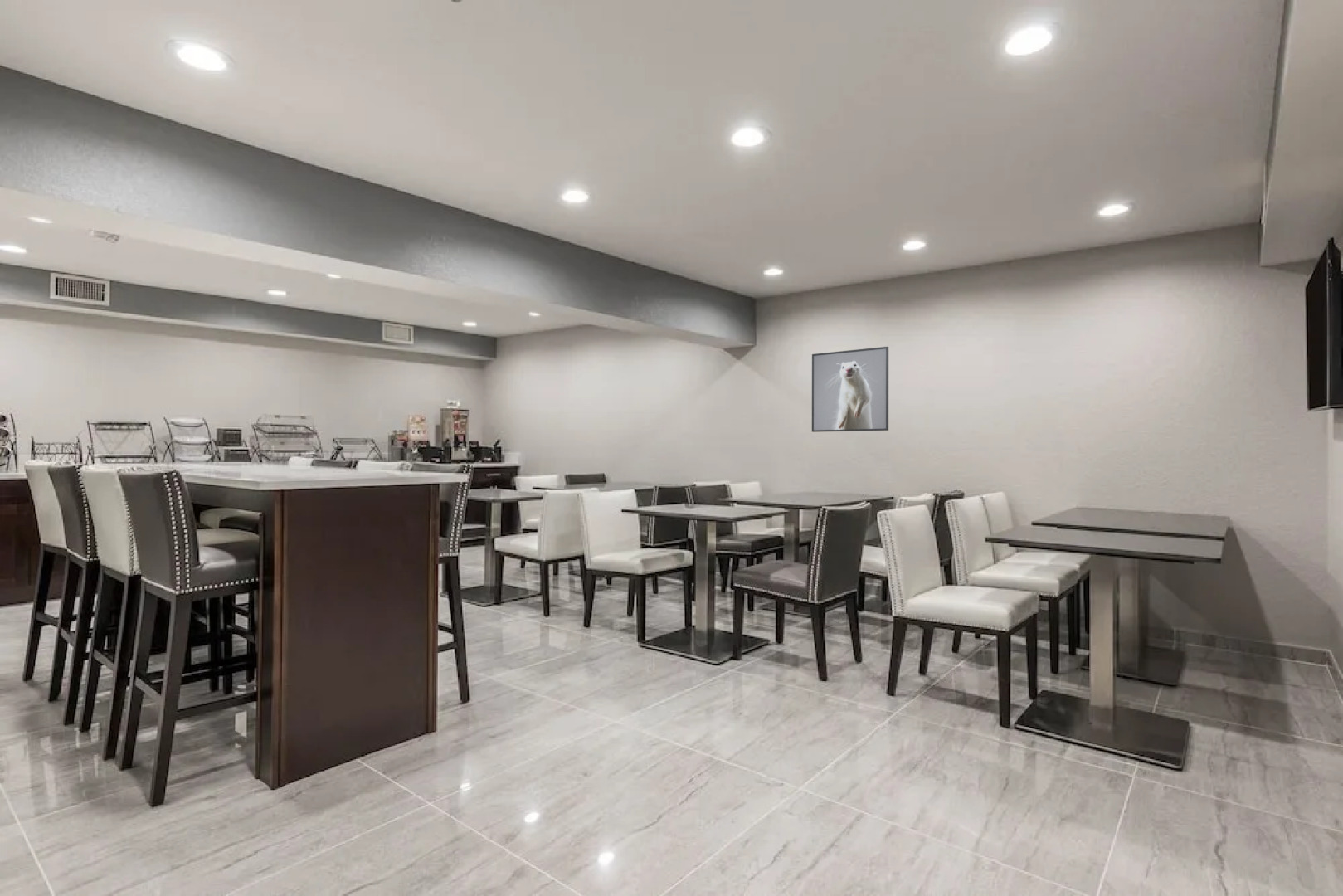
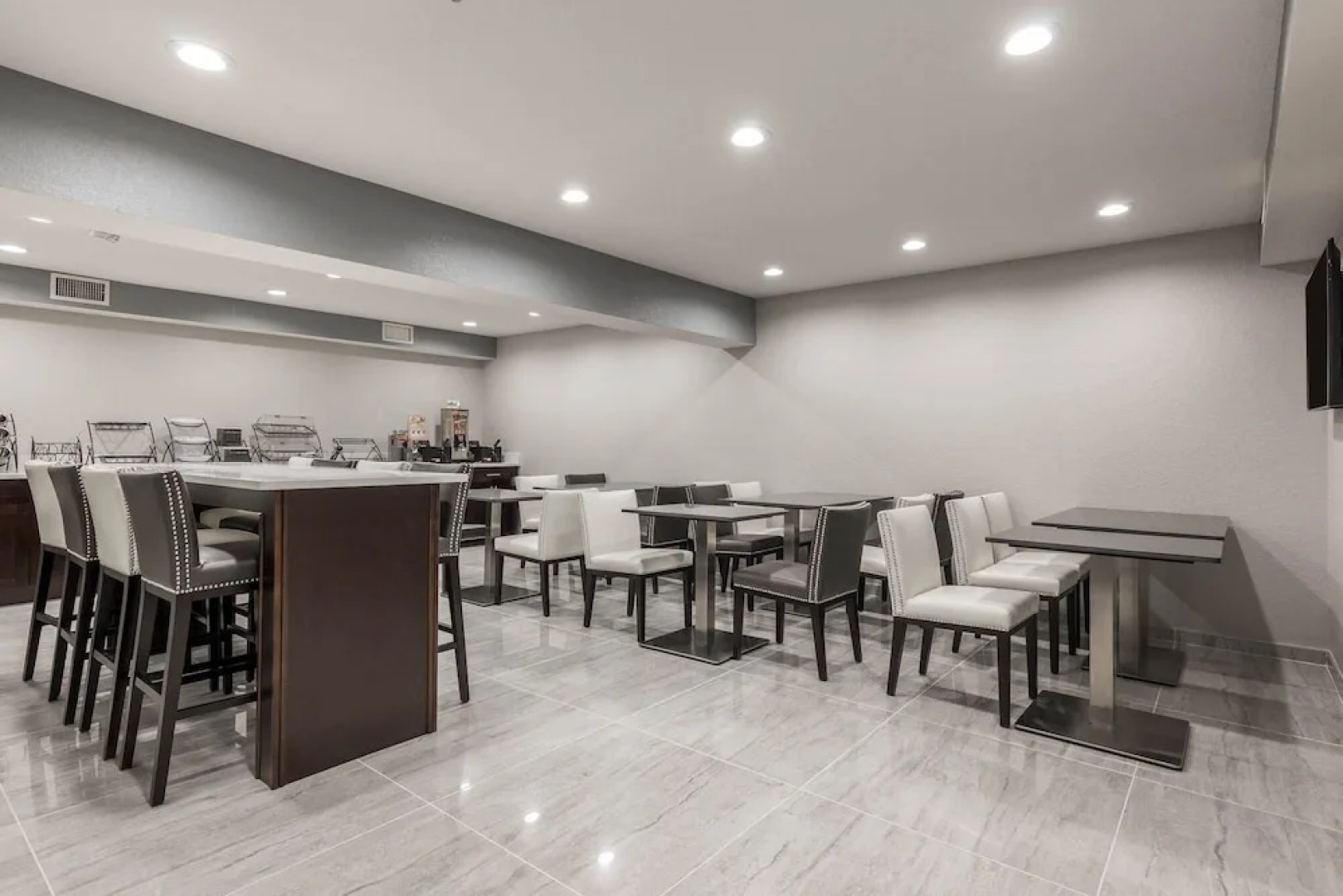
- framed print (849, 391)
